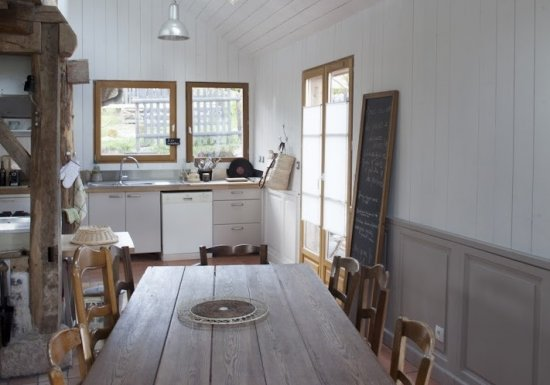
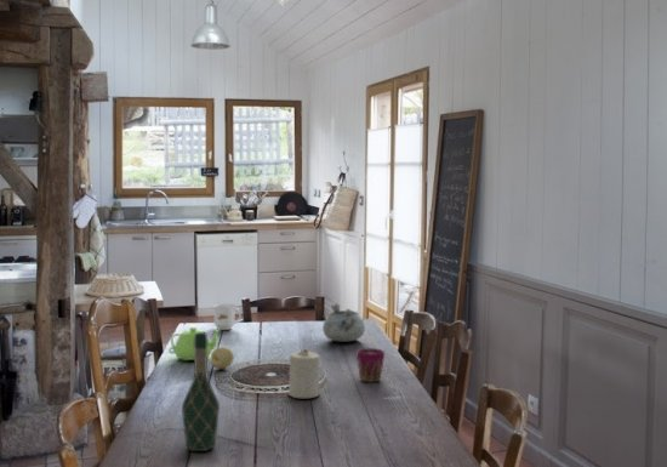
+ wine bottle (200, 389)
+ teapot (193, 342)
+ cup (370, 364)
+ candle (303, 370)
+ mug (227, 317)
+ decorative bowl (343, 323)
+ fruit (222, 358)
